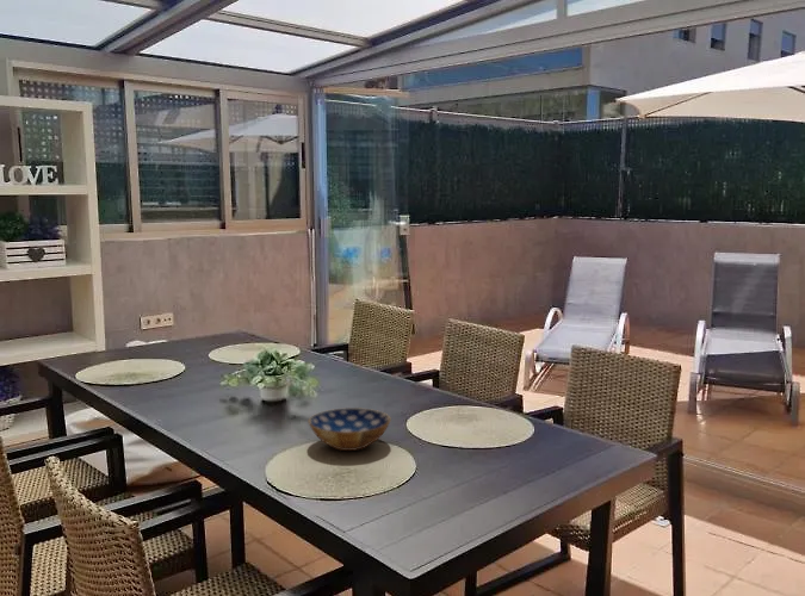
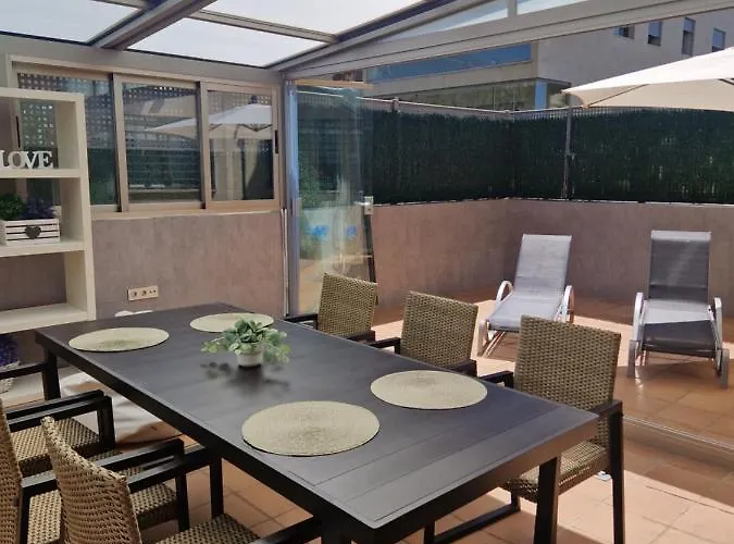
- bowl (349, 432)
